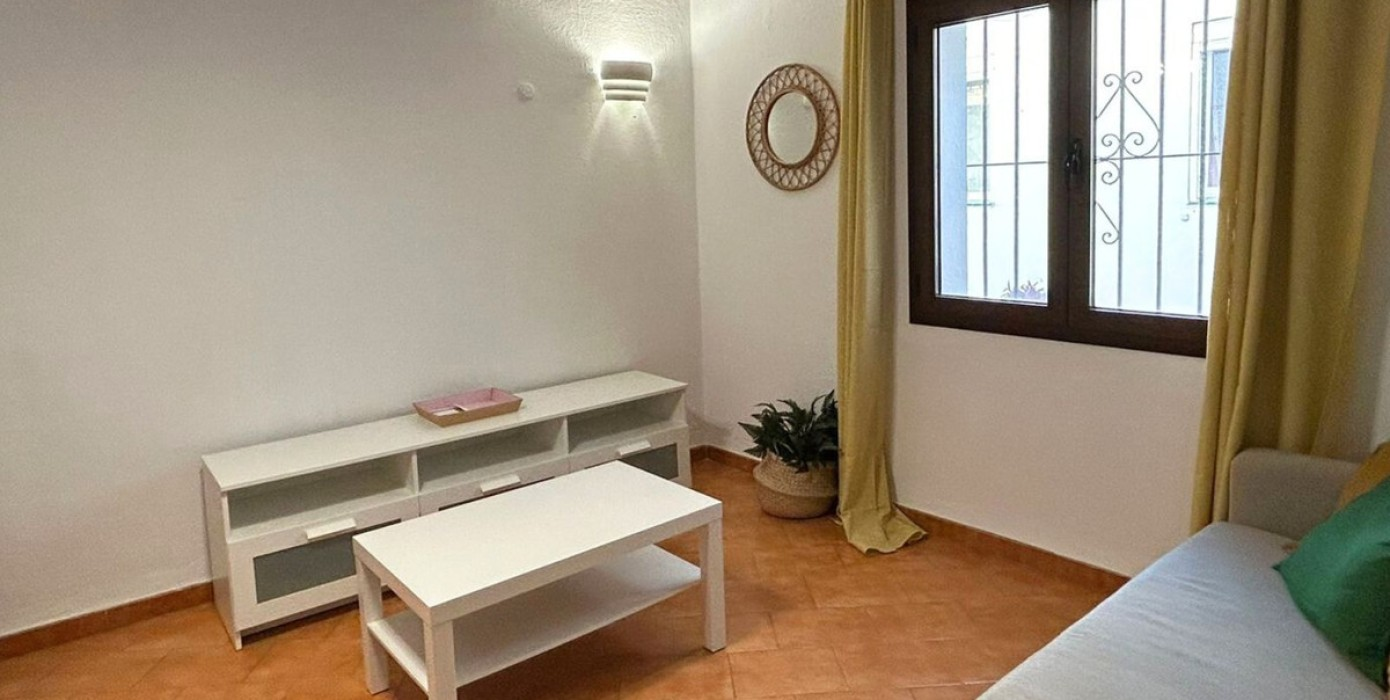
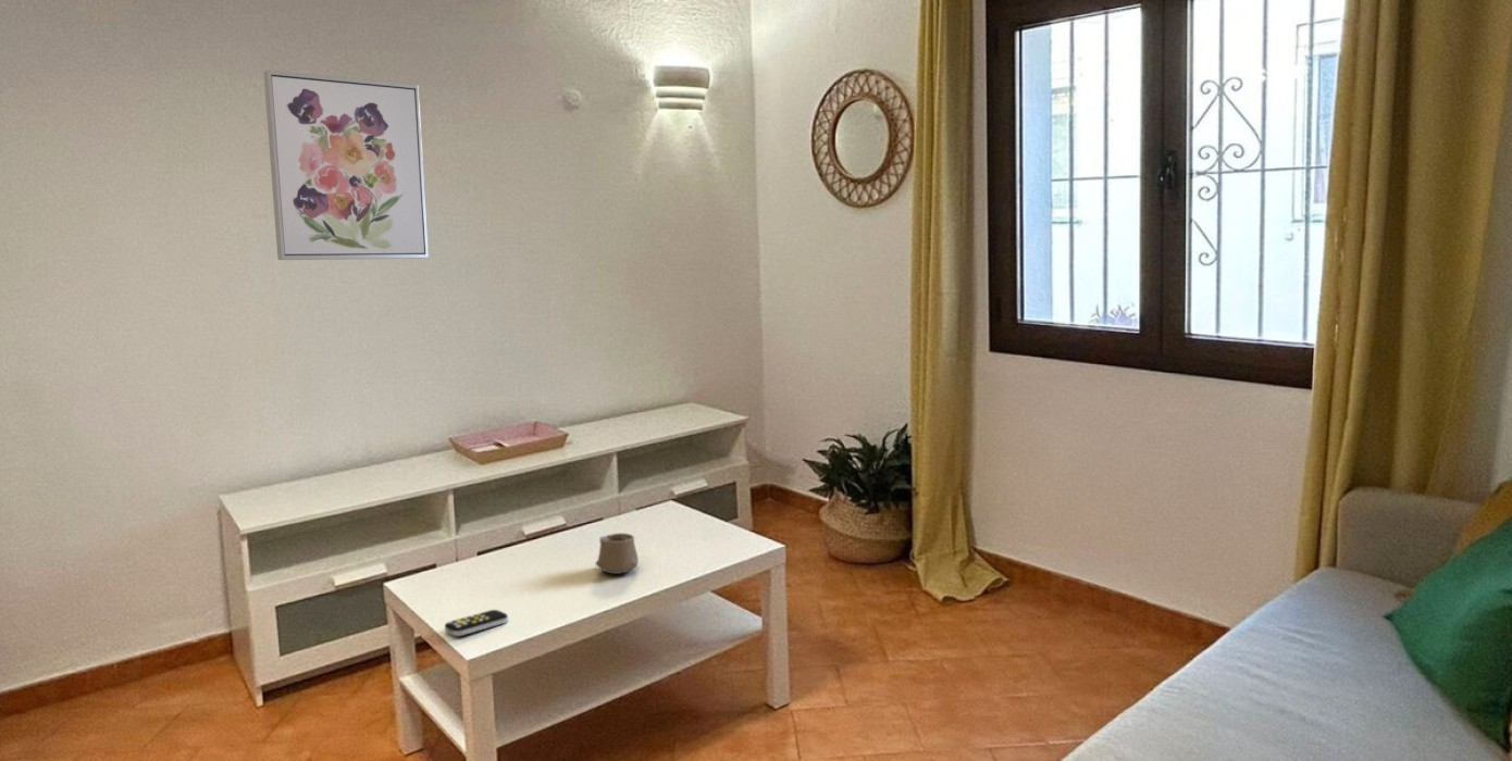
+ cup (617, 553)
+ wall art (350, 170)
+ remote control (476, 622)
